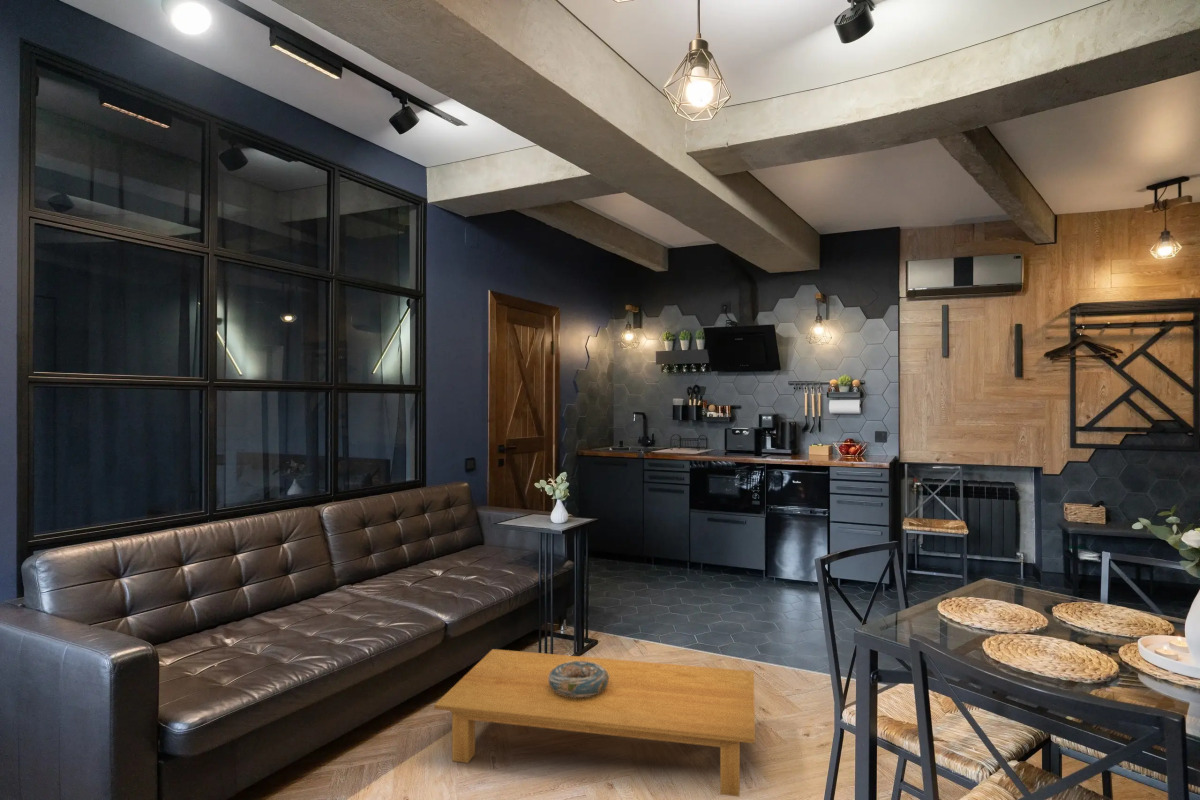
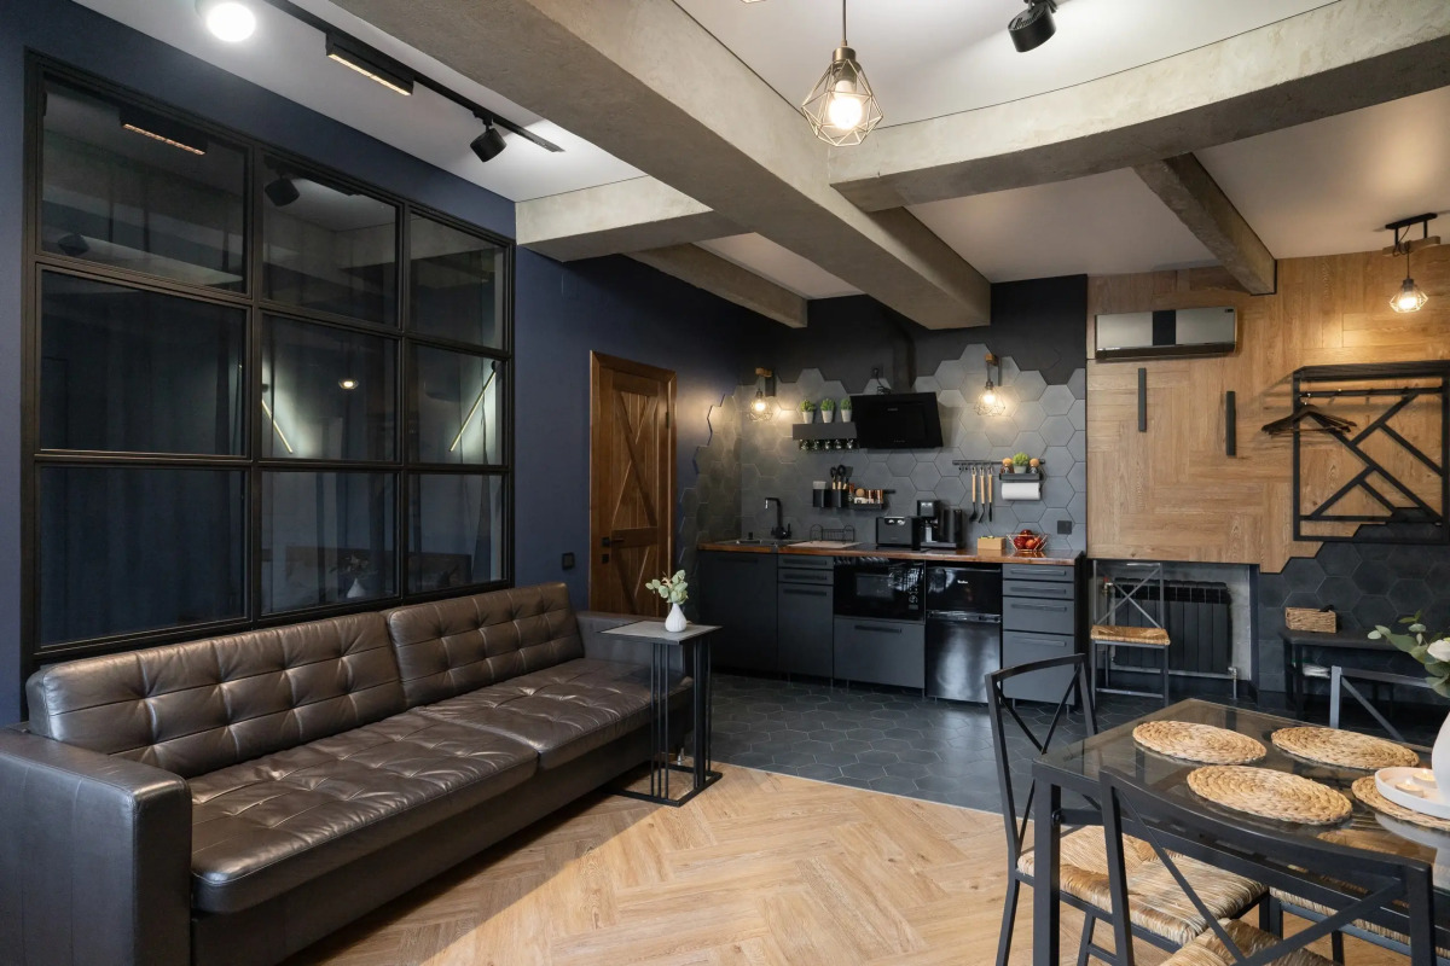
- decorative bowl (578, 678)
- coffee table (603, 715)
